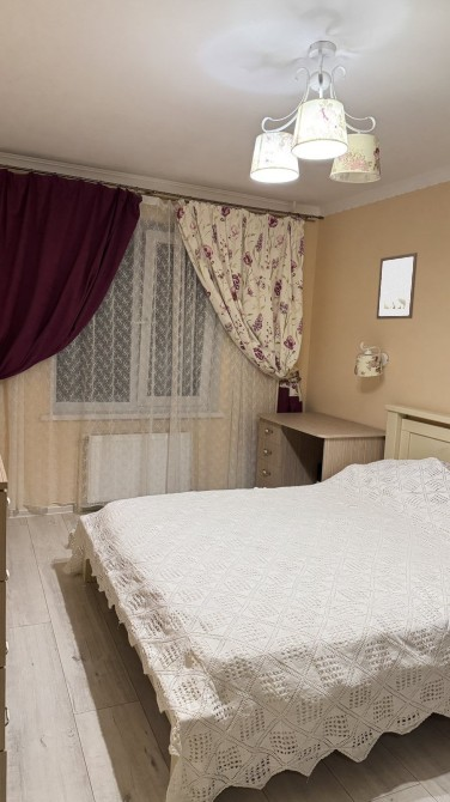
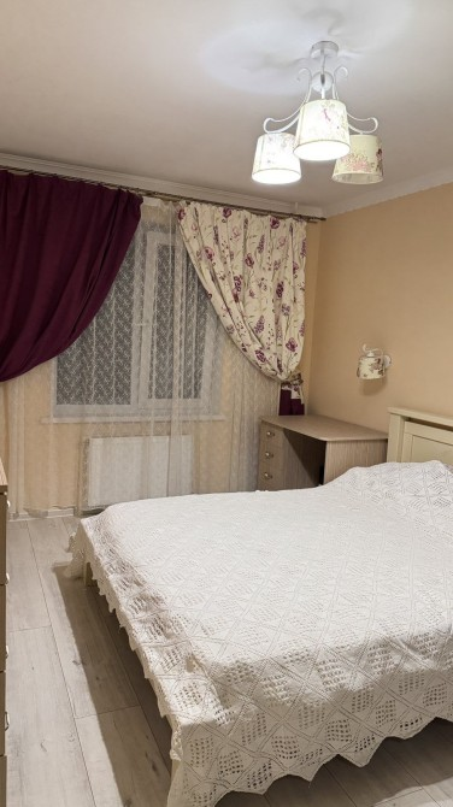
- wall art (395, 287)
